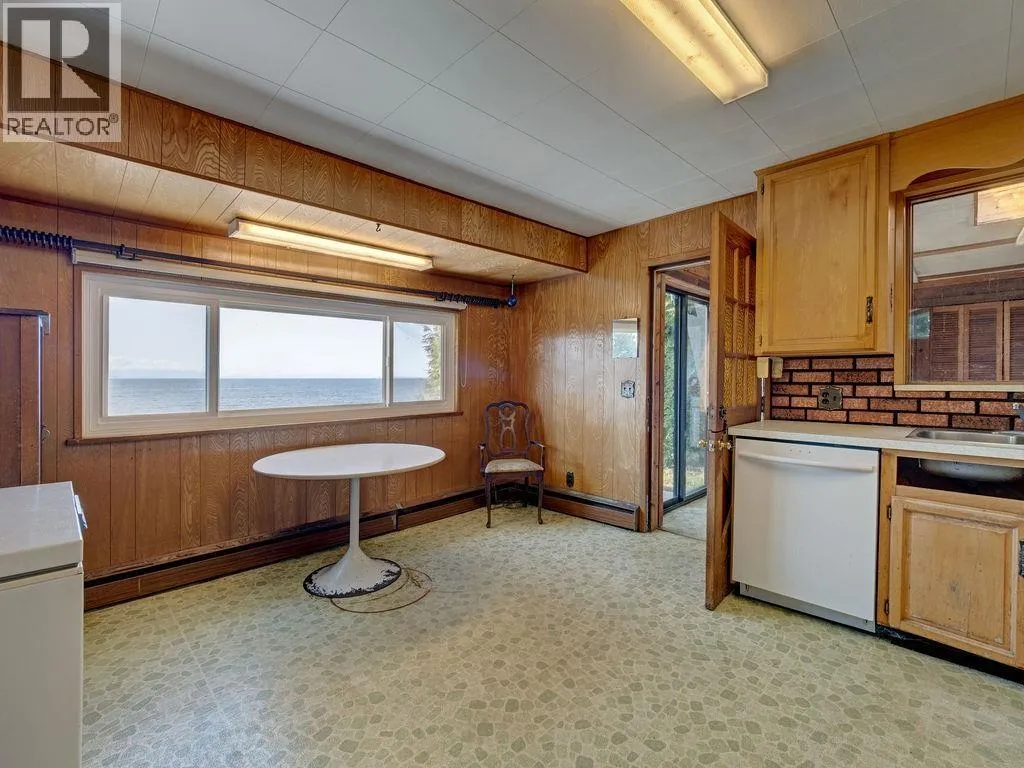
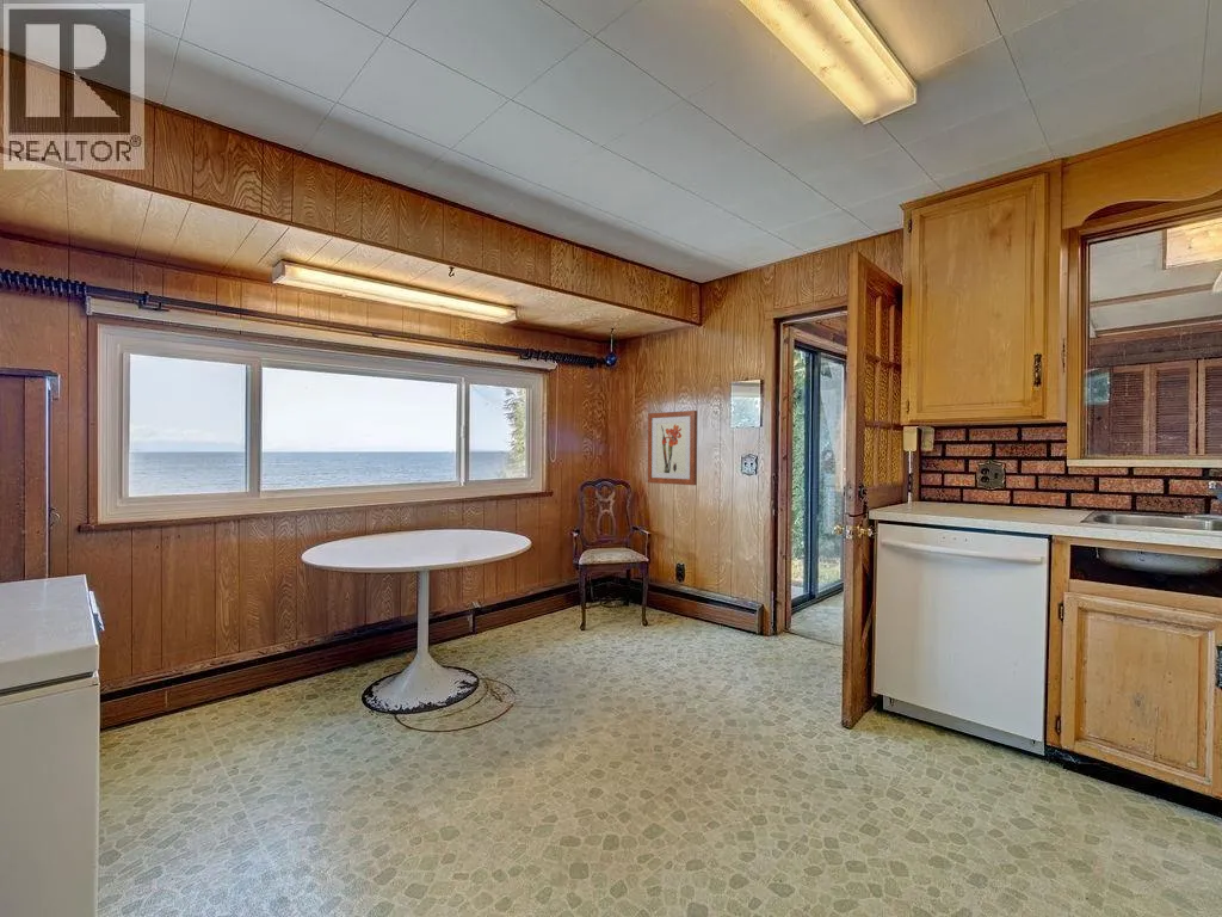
+ wall art (671, 448)
